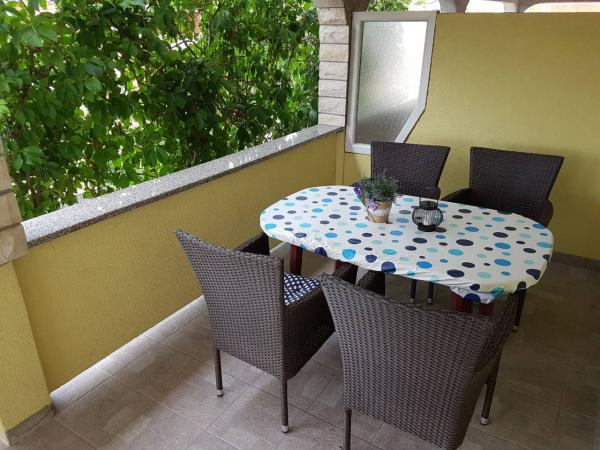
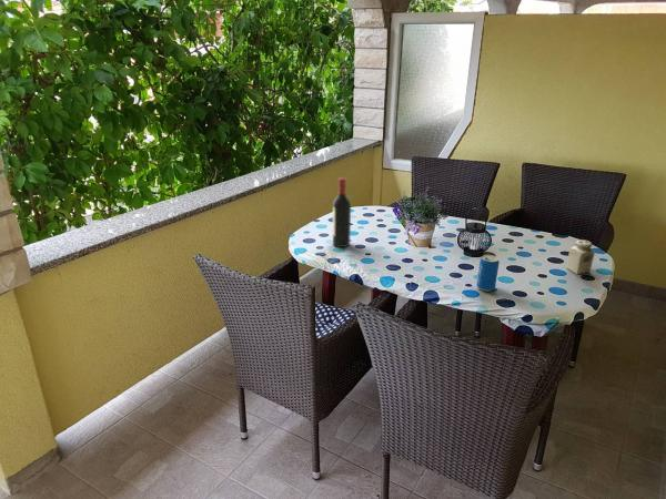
+ beverage can (487, 273)
+ salt shaker (581, 255)
+ wine bottle (341, 212)
